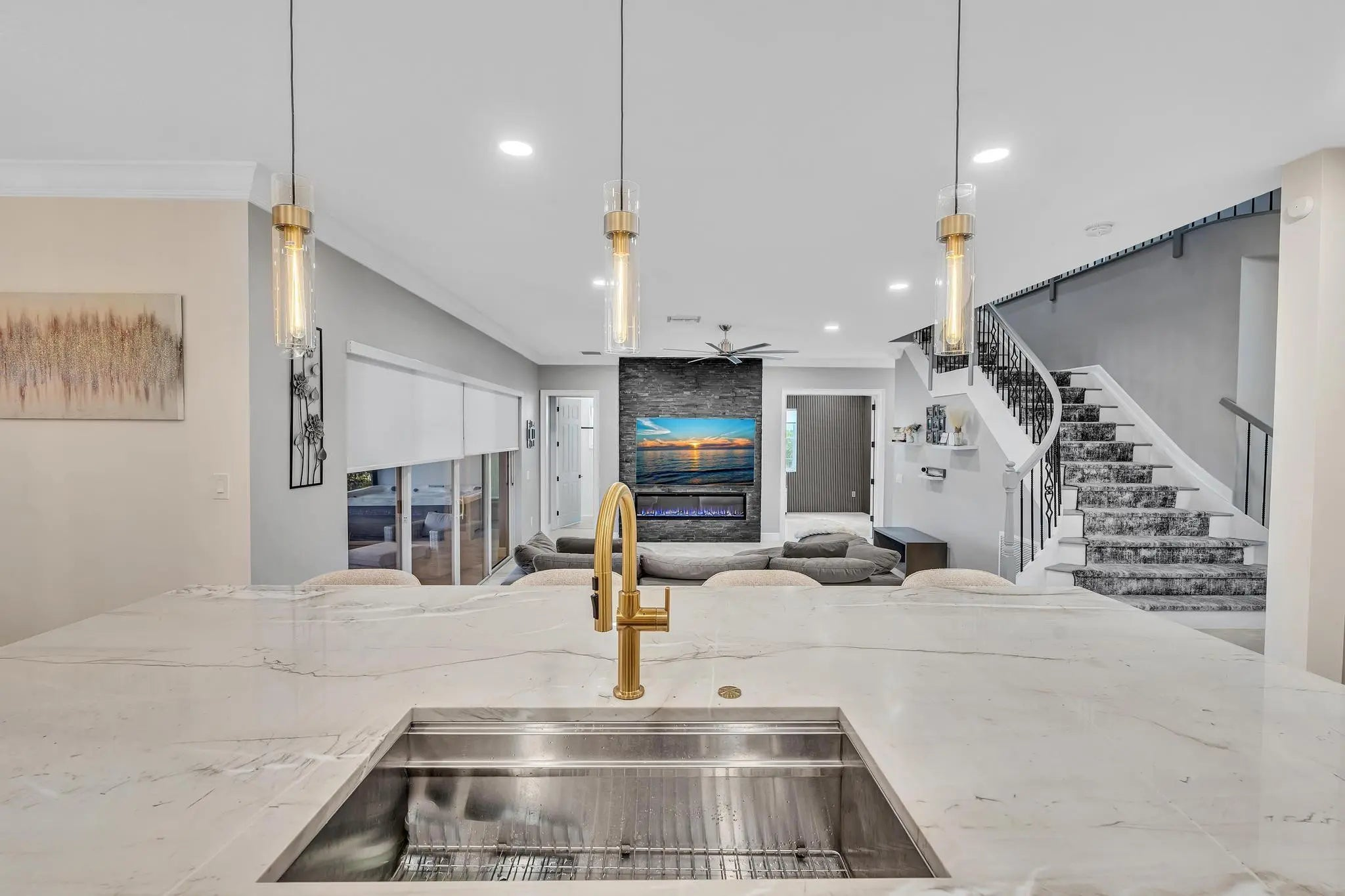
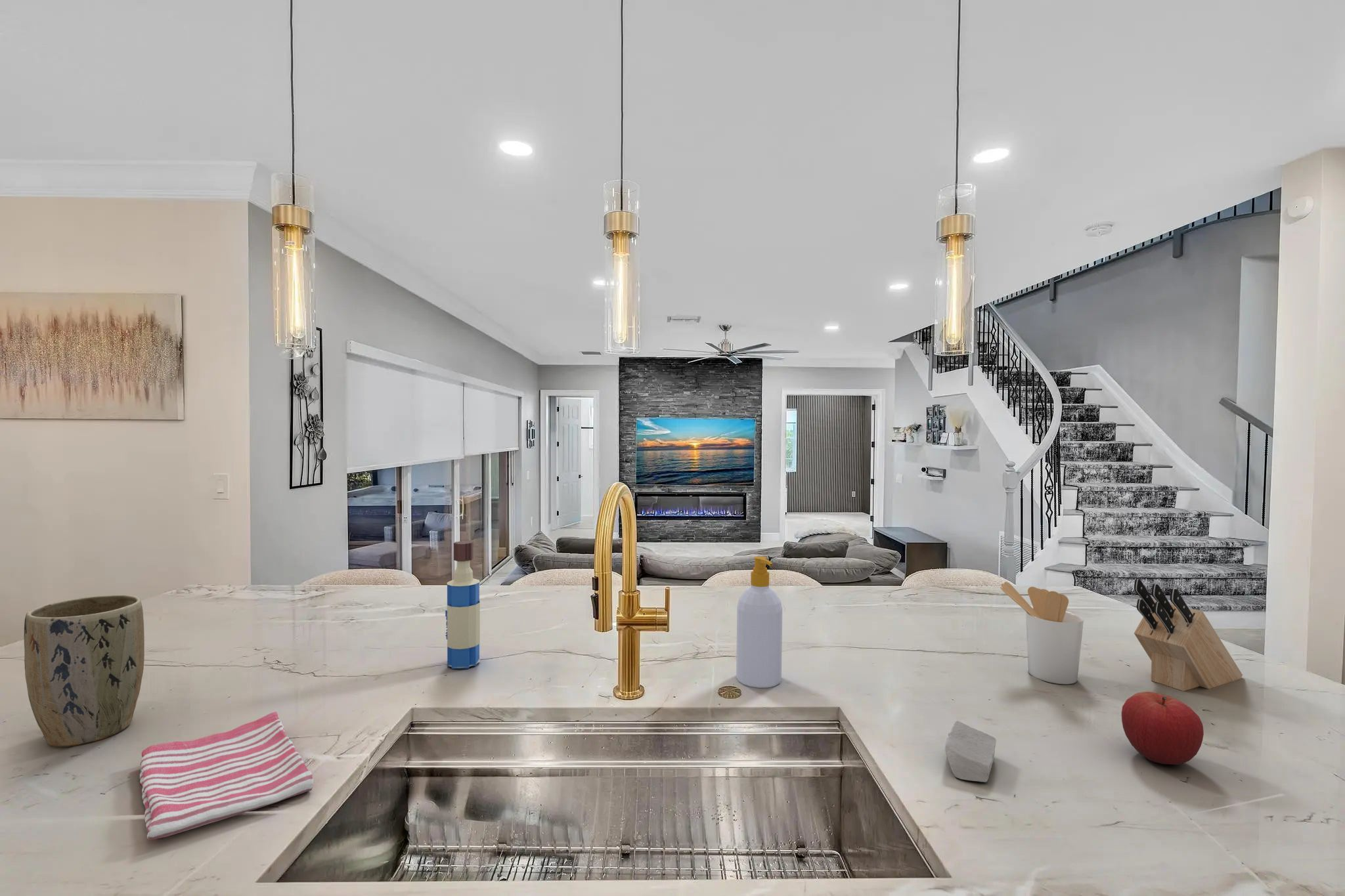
+ plant pot (87, 668)
+ dish towel (224, 767)
+ knife block (1184, 629)
+ soap bar (969, 750)
+ soap bottle (760, 619)
+ fruit (1160, 725)
+ utensil holder (1038, 629)
+ tequila bottle (463, 603)
